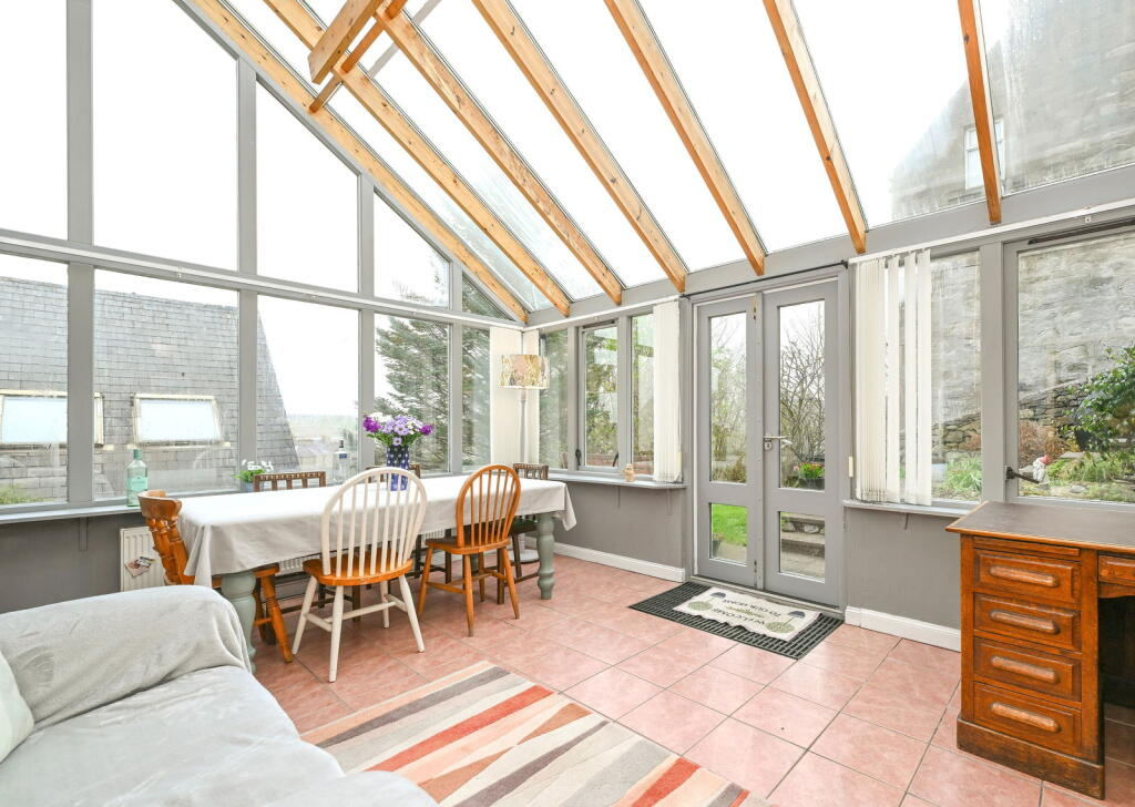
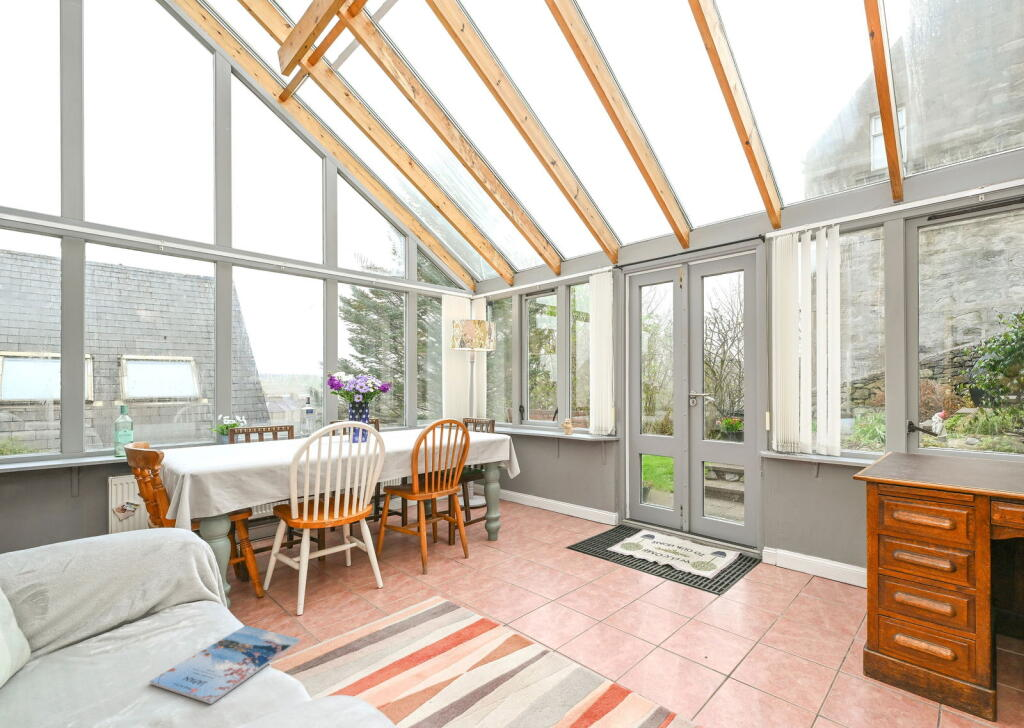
+ magazine (230, 659)
